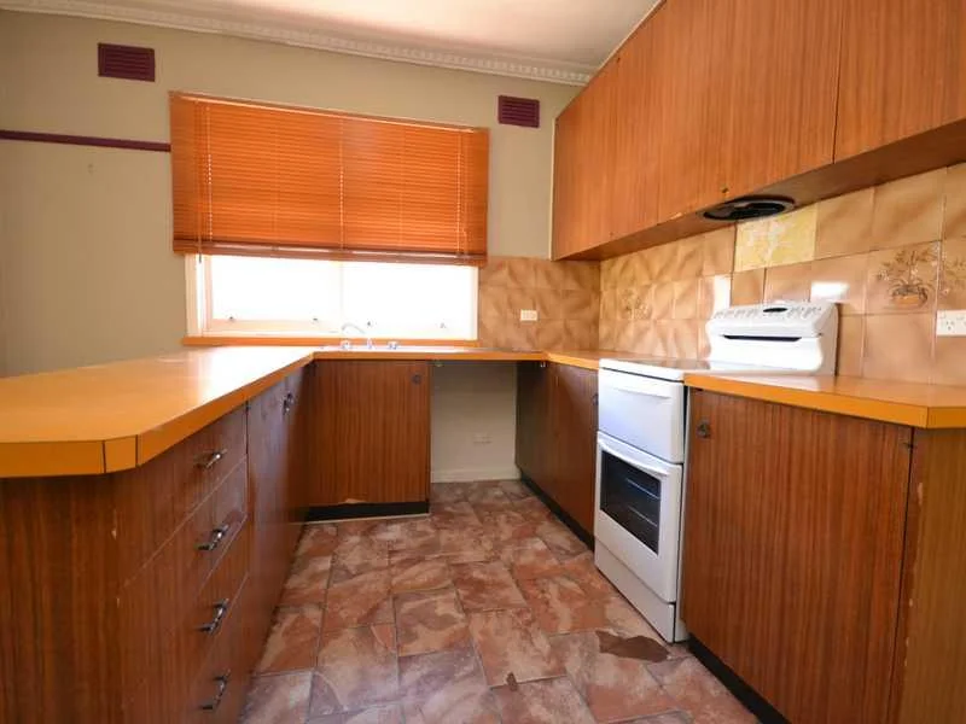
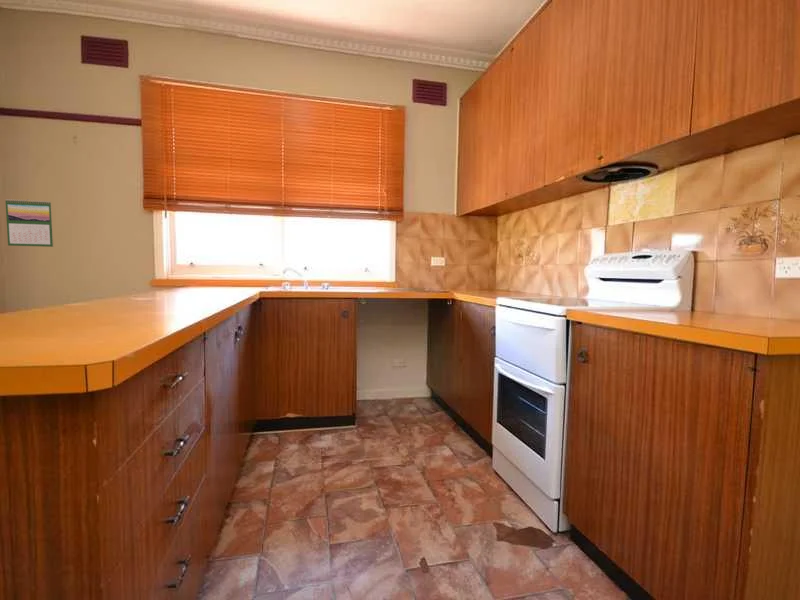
+ calendar (29, 222)
